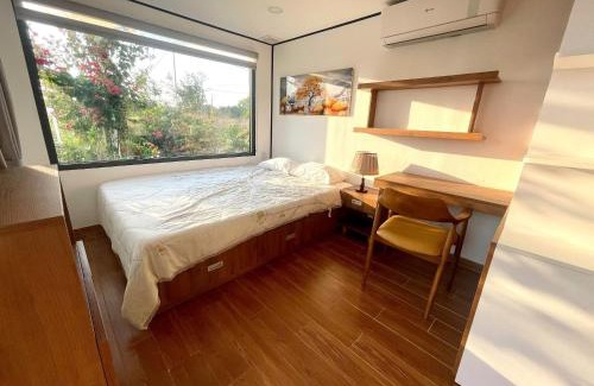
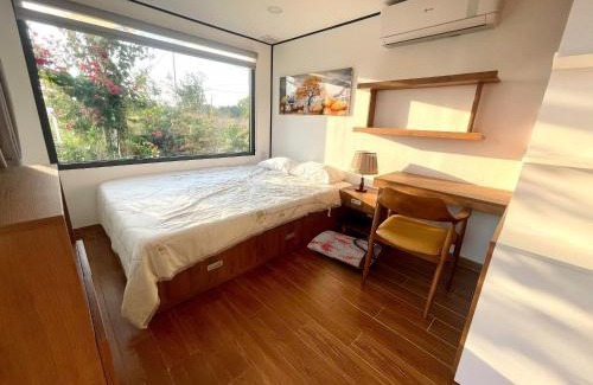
+ bag (344, 245)
